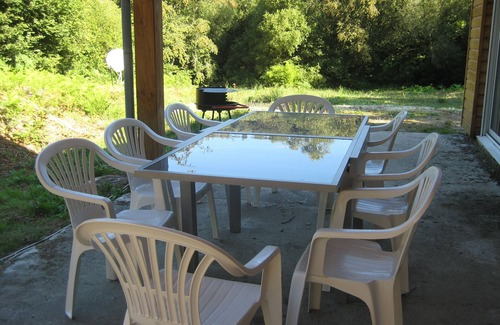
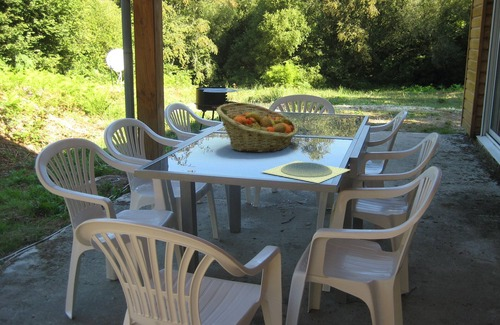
+ plate (306, 168)
+ fruit basket (257, 126)
